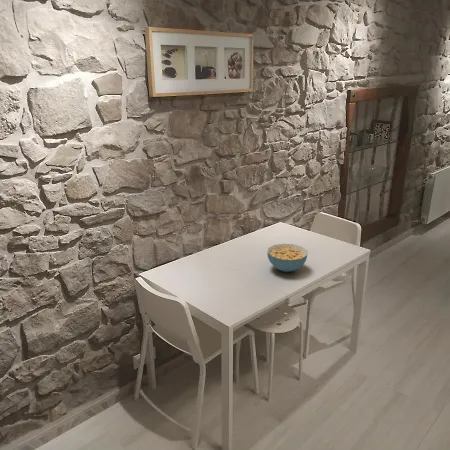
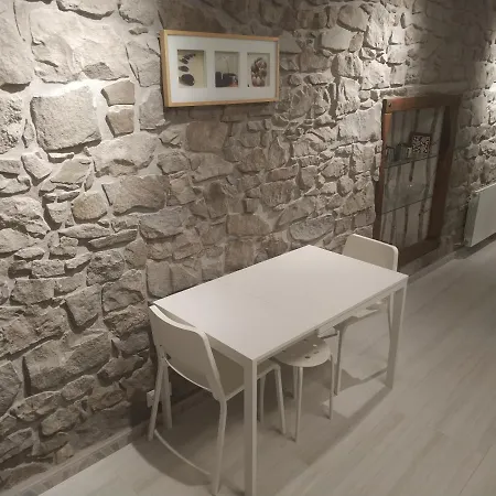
- cereal bowl (286, 260)
